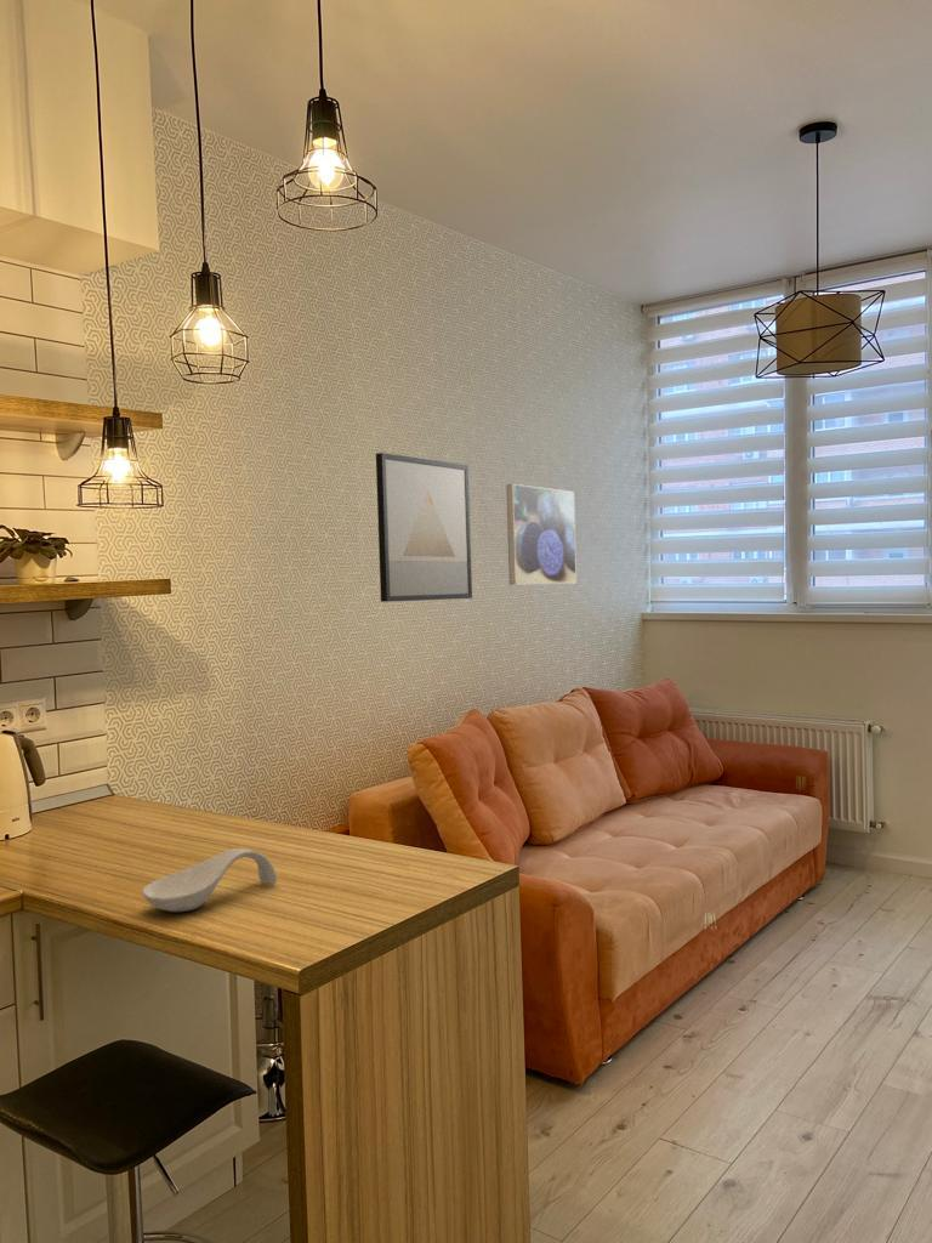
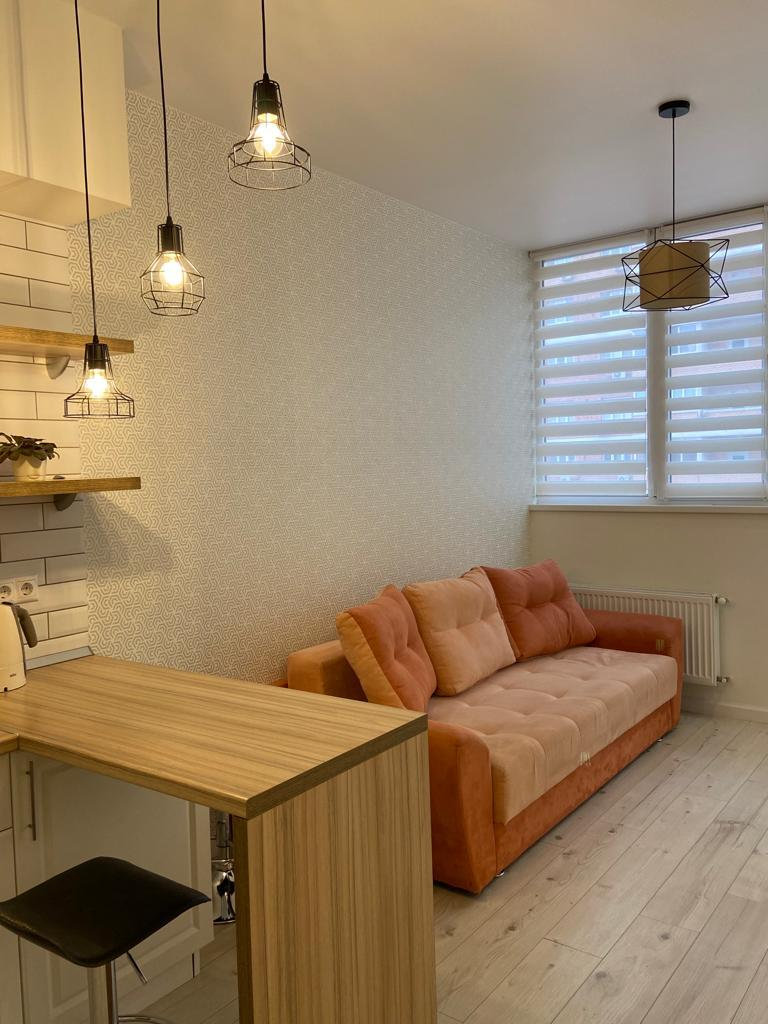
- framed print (542, 535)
- wall art (426, 529)
- spoon rest (210, 878)
